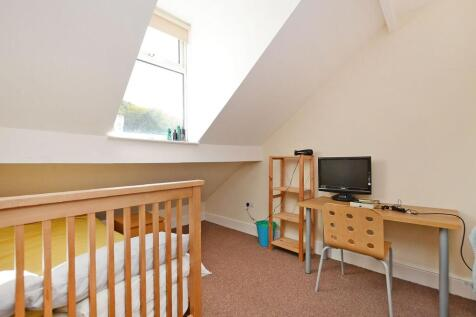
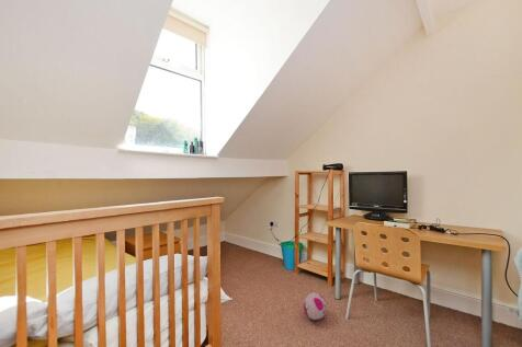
+ plush toy (315, 305)
